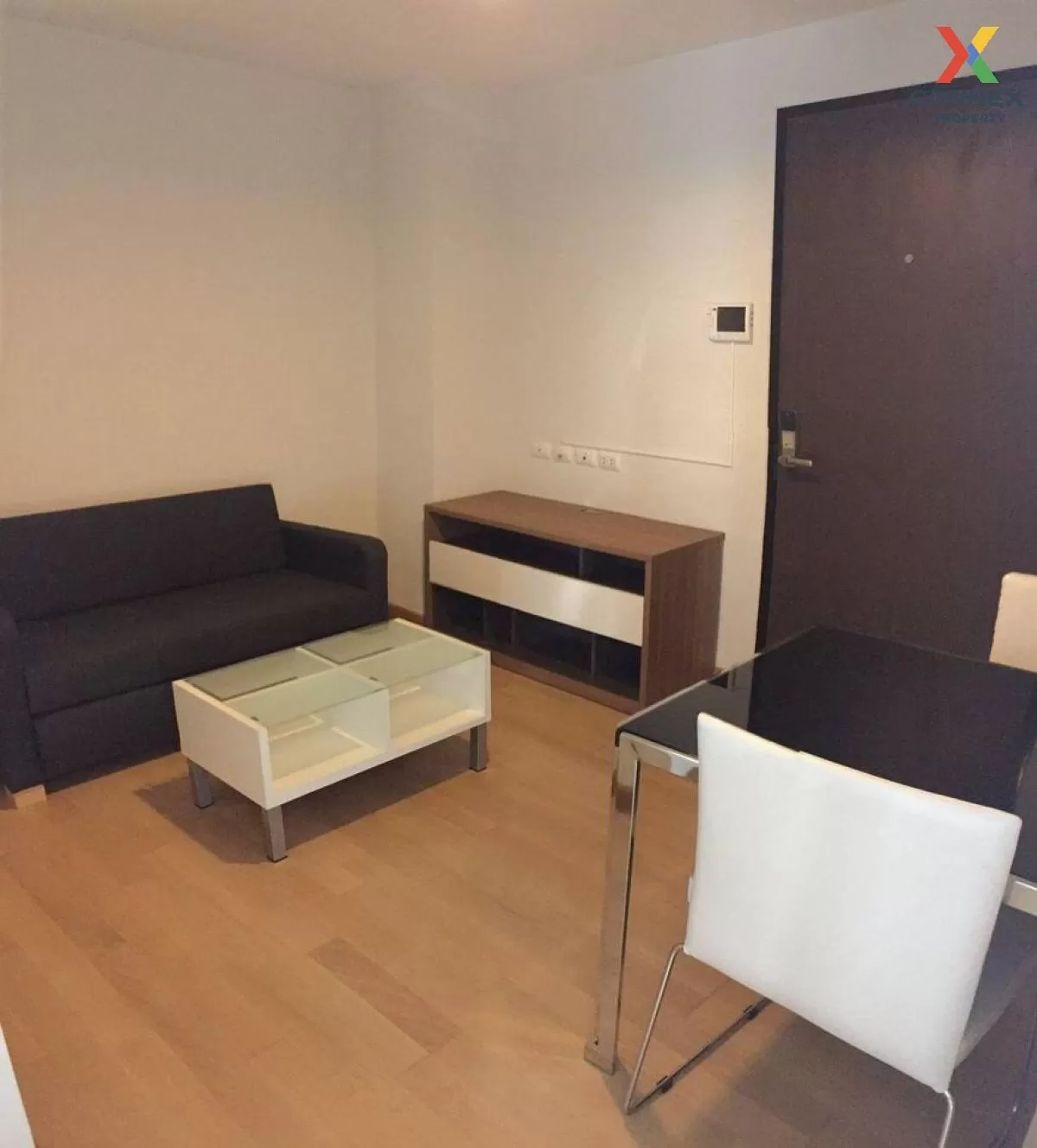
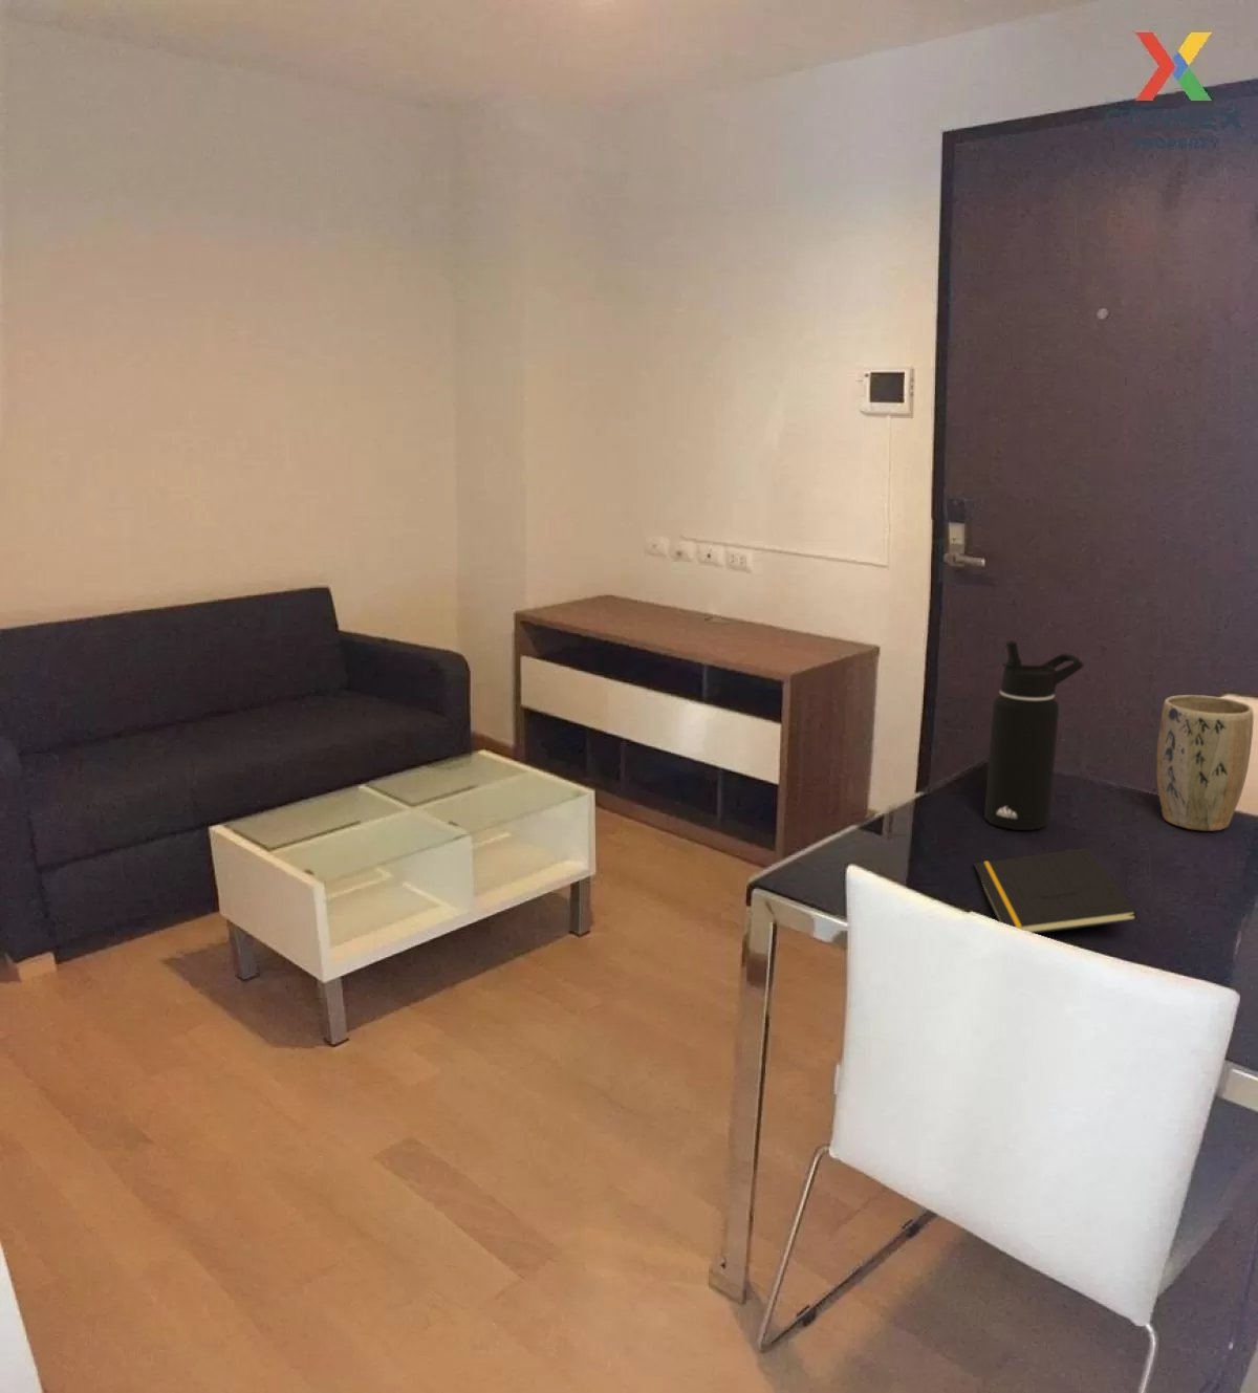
+ water bottle (1031, 732)
+ plant pot (1201, 763)
+ notepad (1048, 889)
